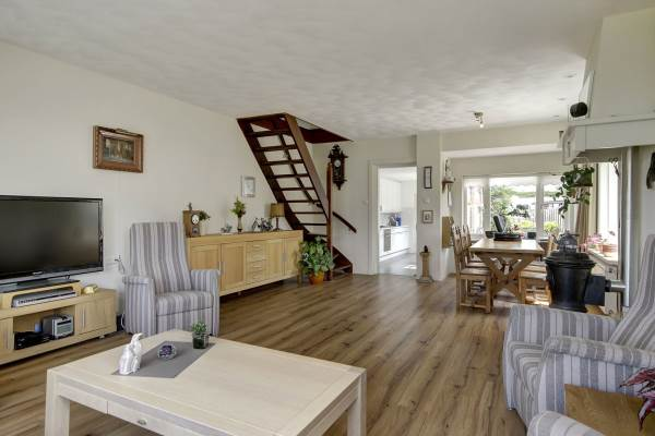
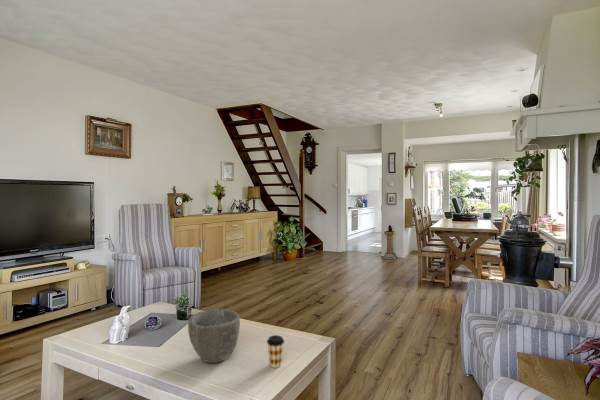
+ coffee cup (275, 351)
+ bowl (214, 337)
